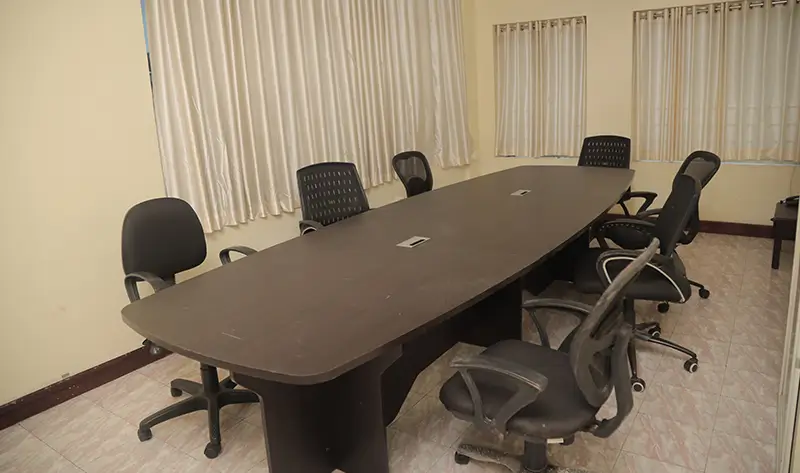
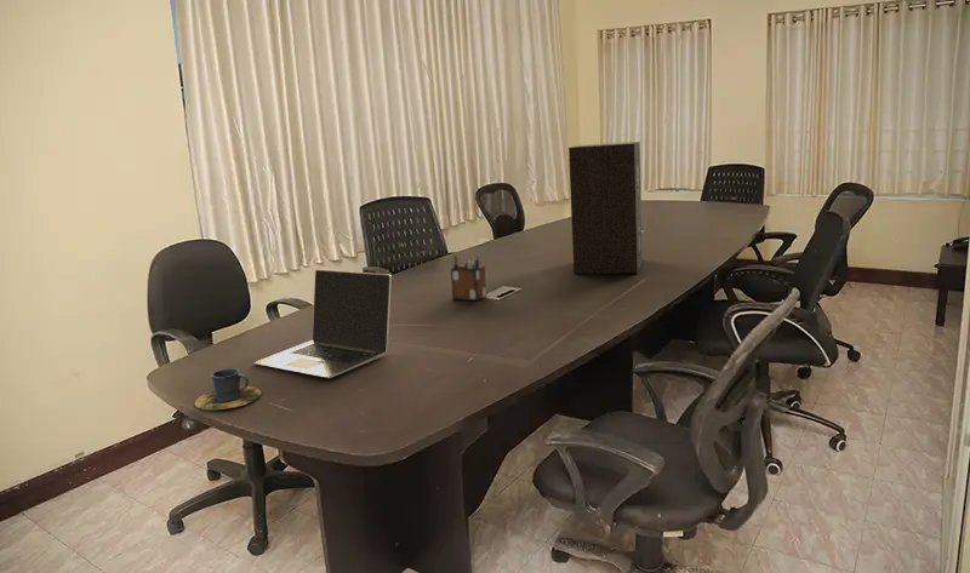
+ desk organizer (468, 276)
+ laptop (321, 319)
+ cup (226, 385)
+ speaker (606, 206)
